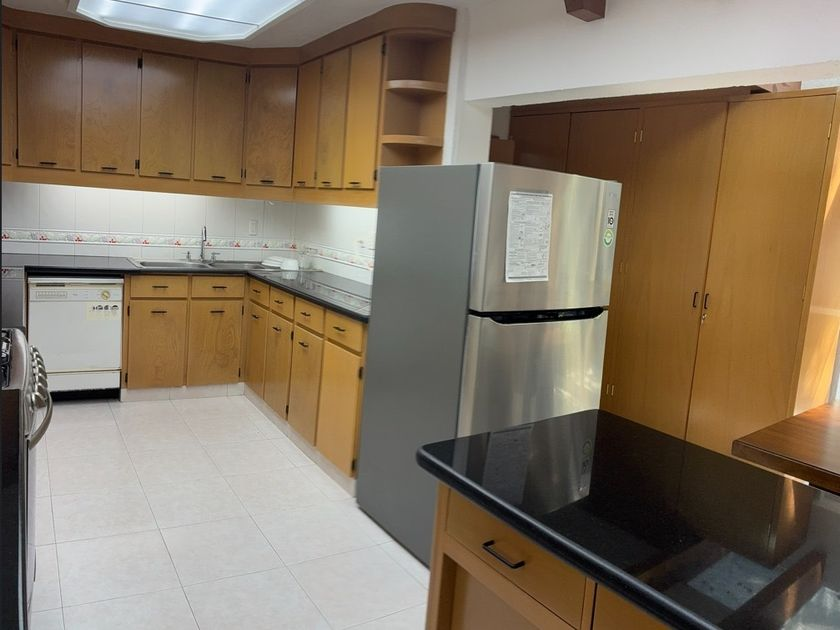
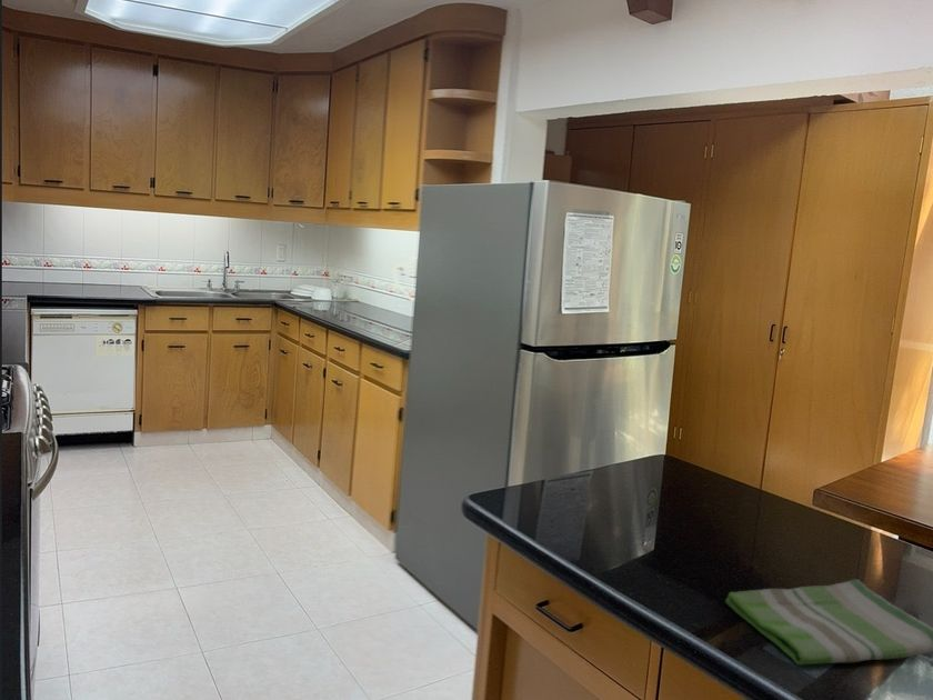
+ dish towel (831, 618)
